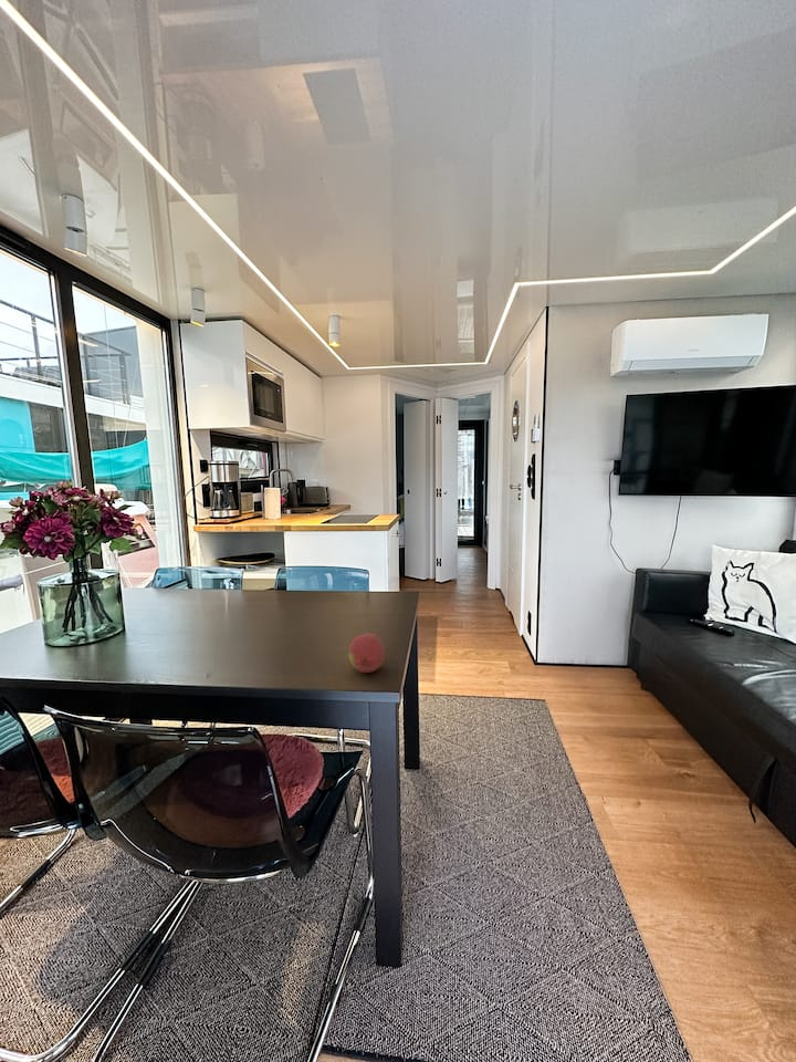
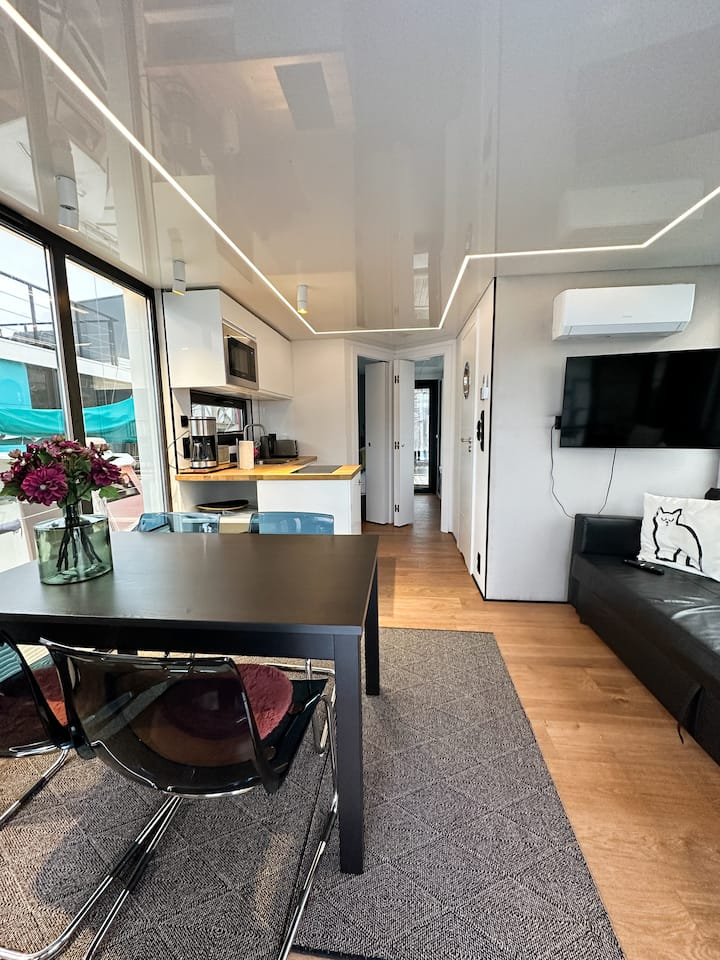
- fruit (367, 652)
